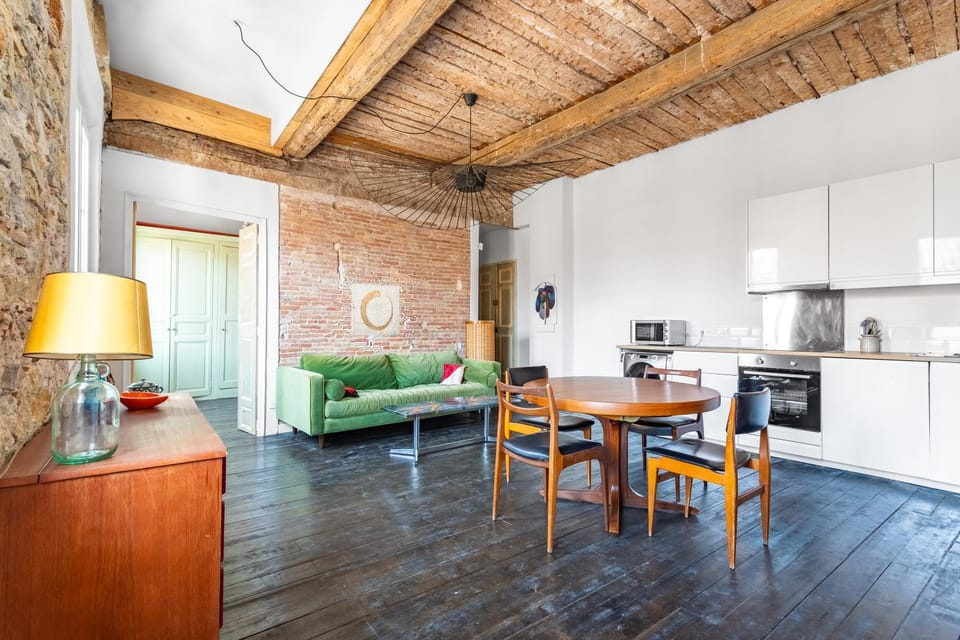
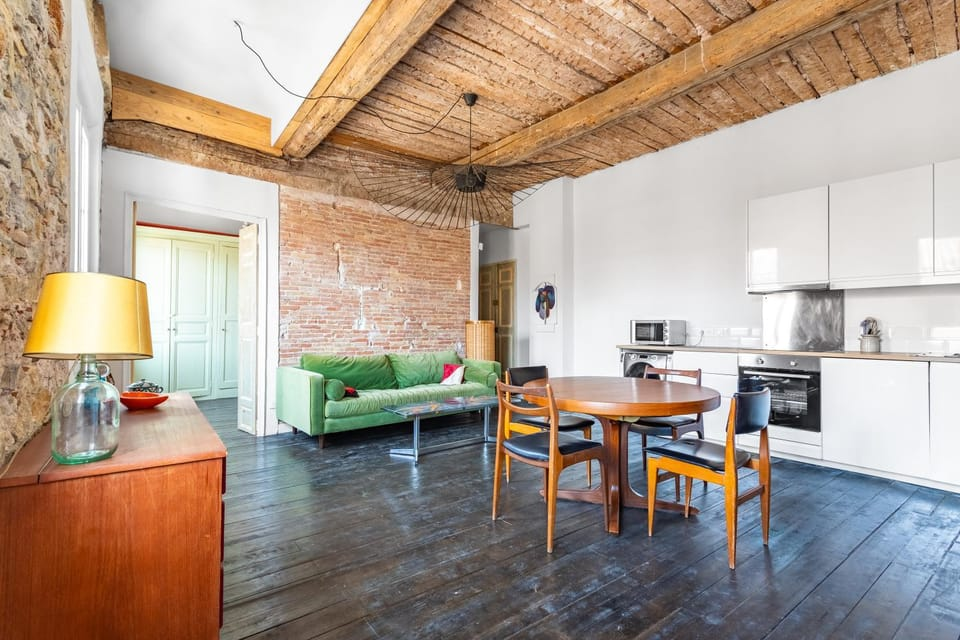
- wall art (376, 310)
